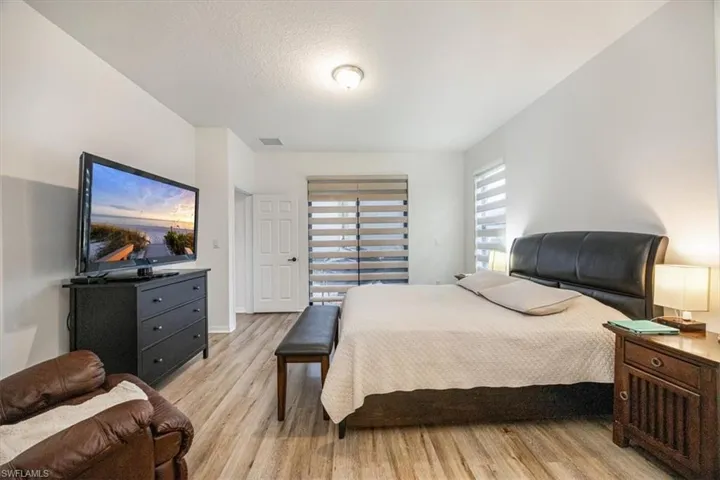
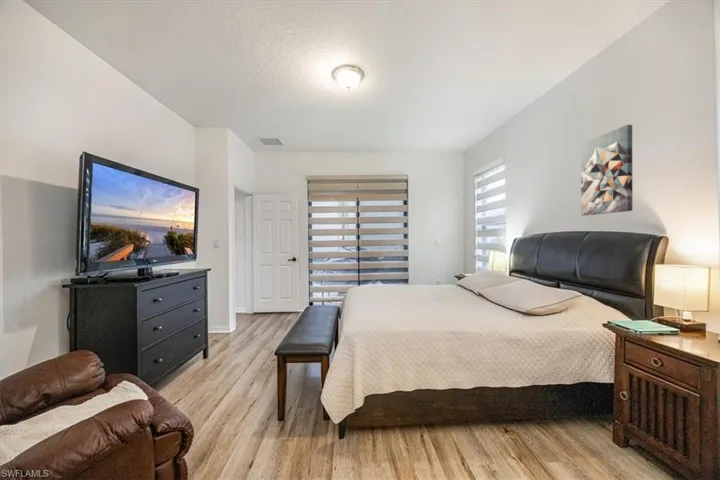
+ wall art (604, 174)
